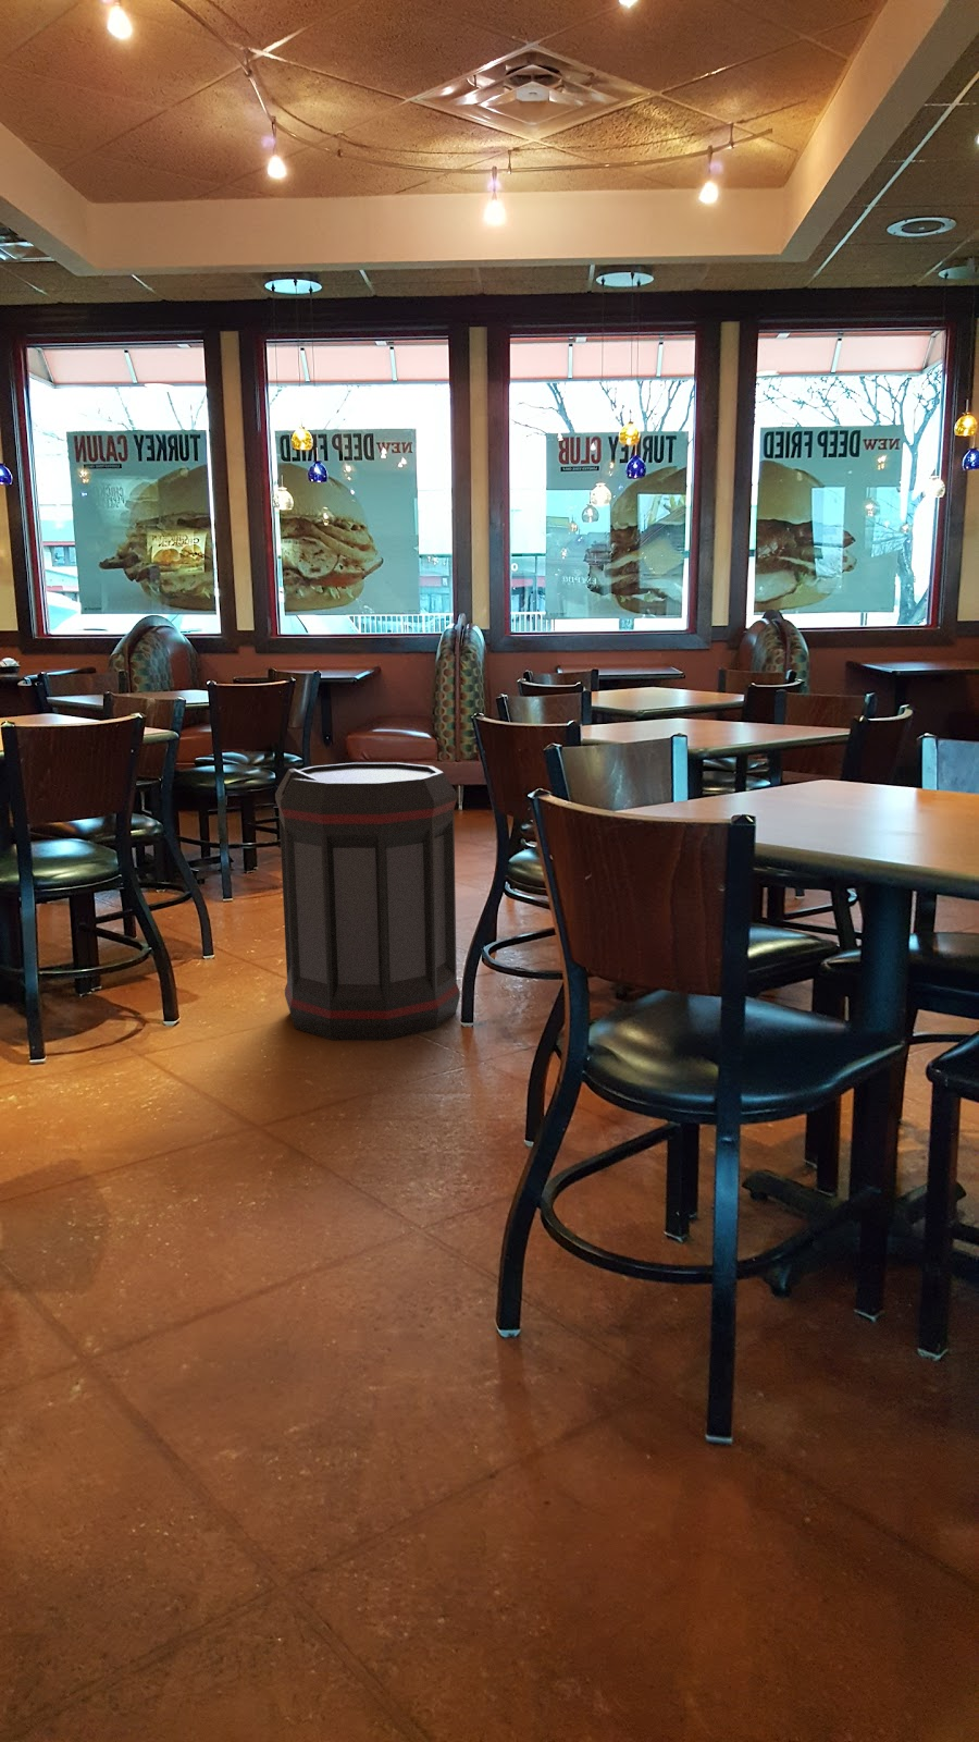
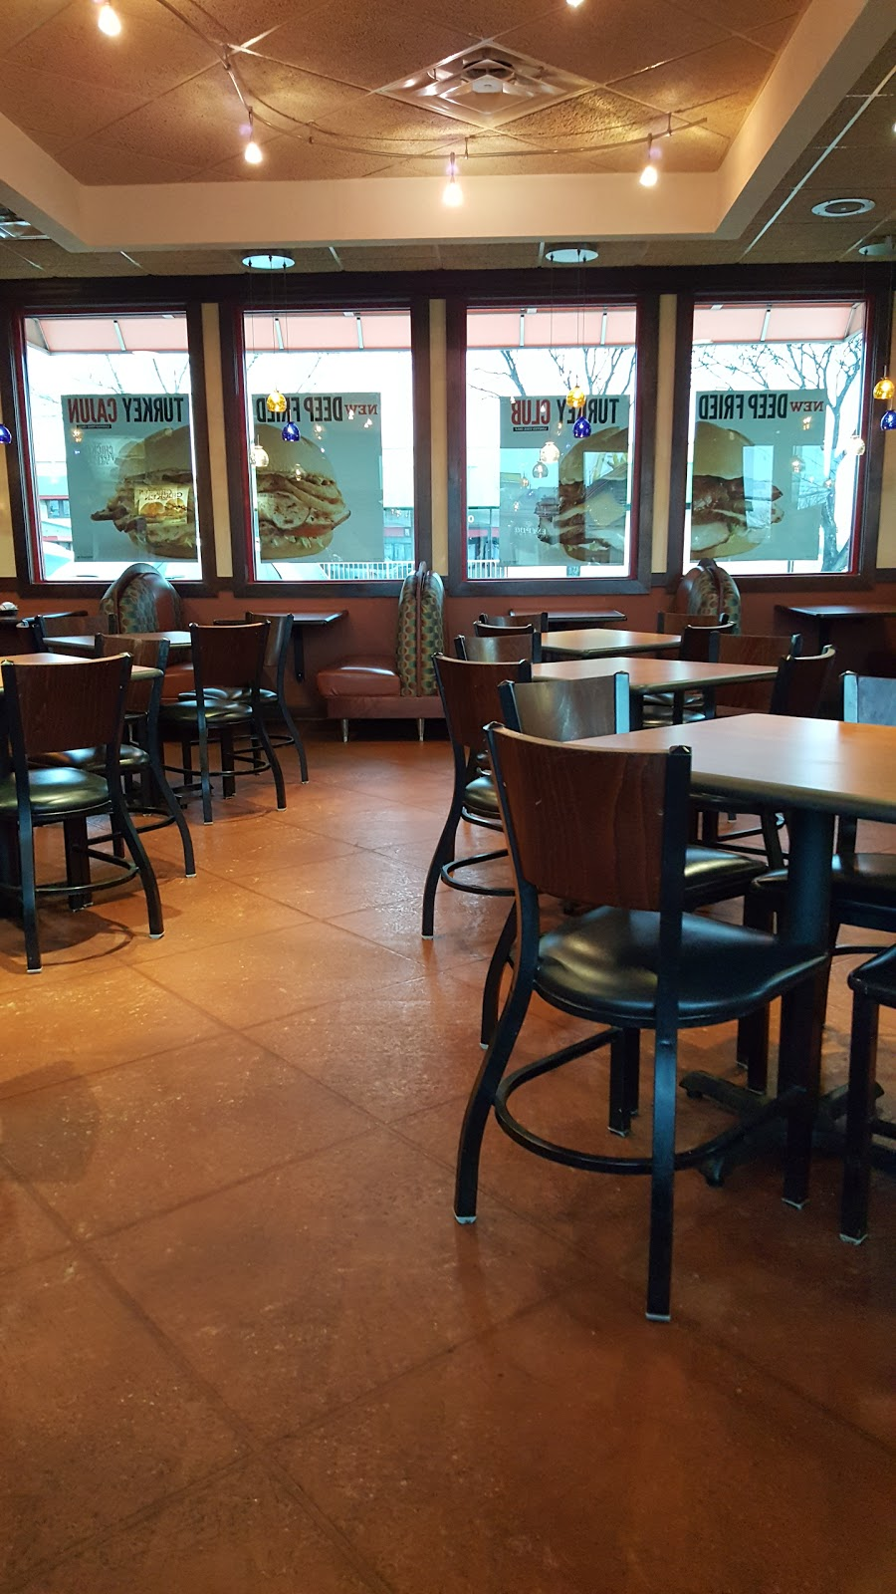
- trash can (368, 891)
